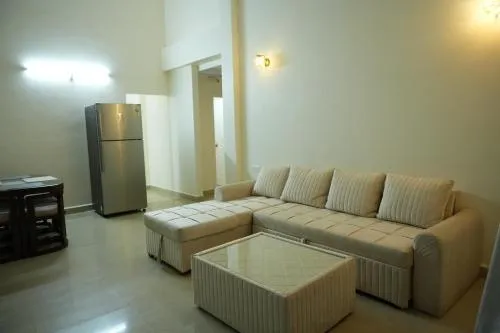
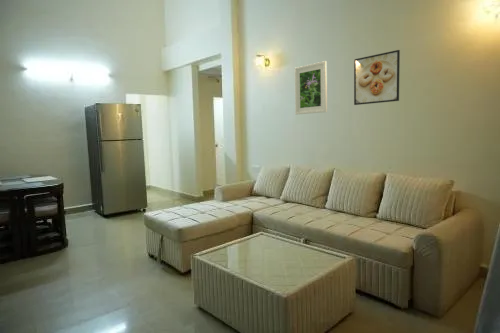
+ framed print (375, 79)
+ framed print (310, 89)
